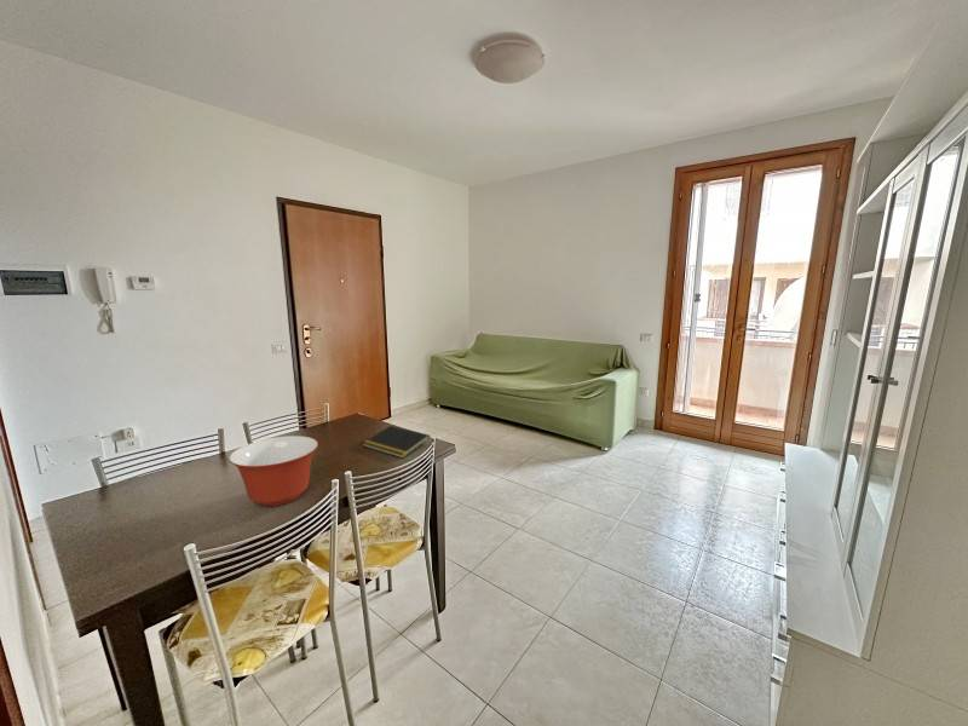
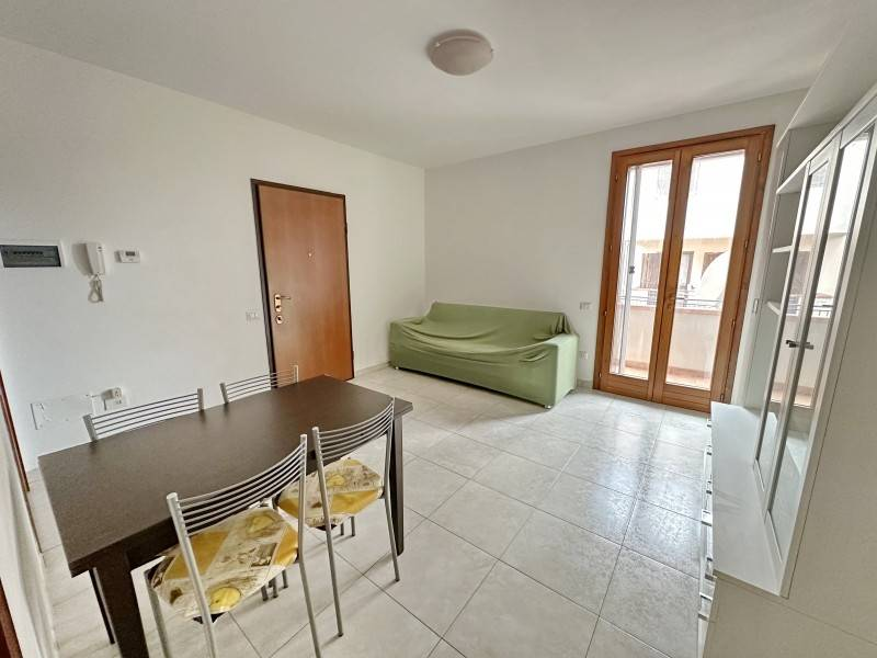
- notepad (396, 439)
- mixing bowl (277, 472)
